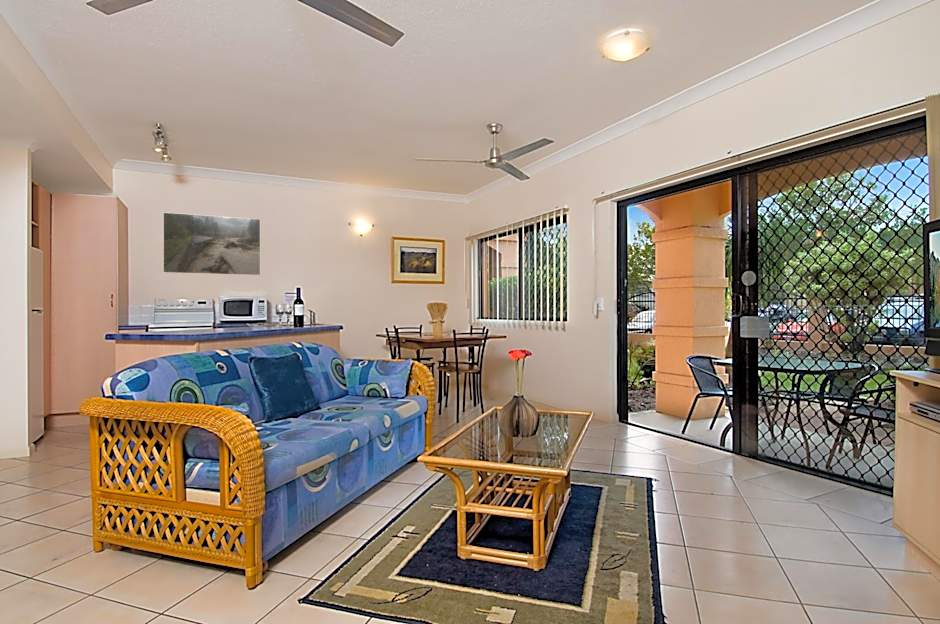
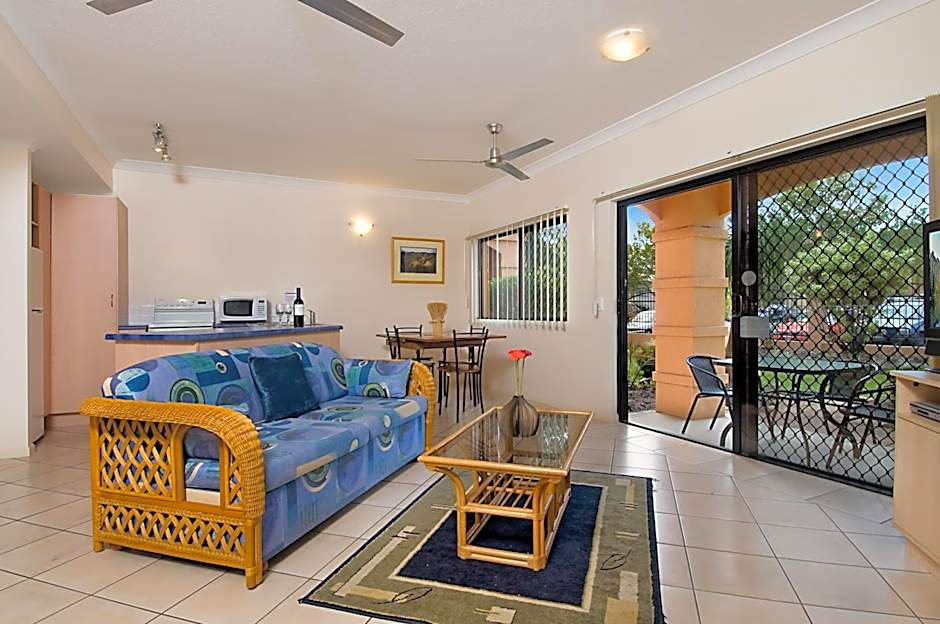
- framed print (213, 245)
